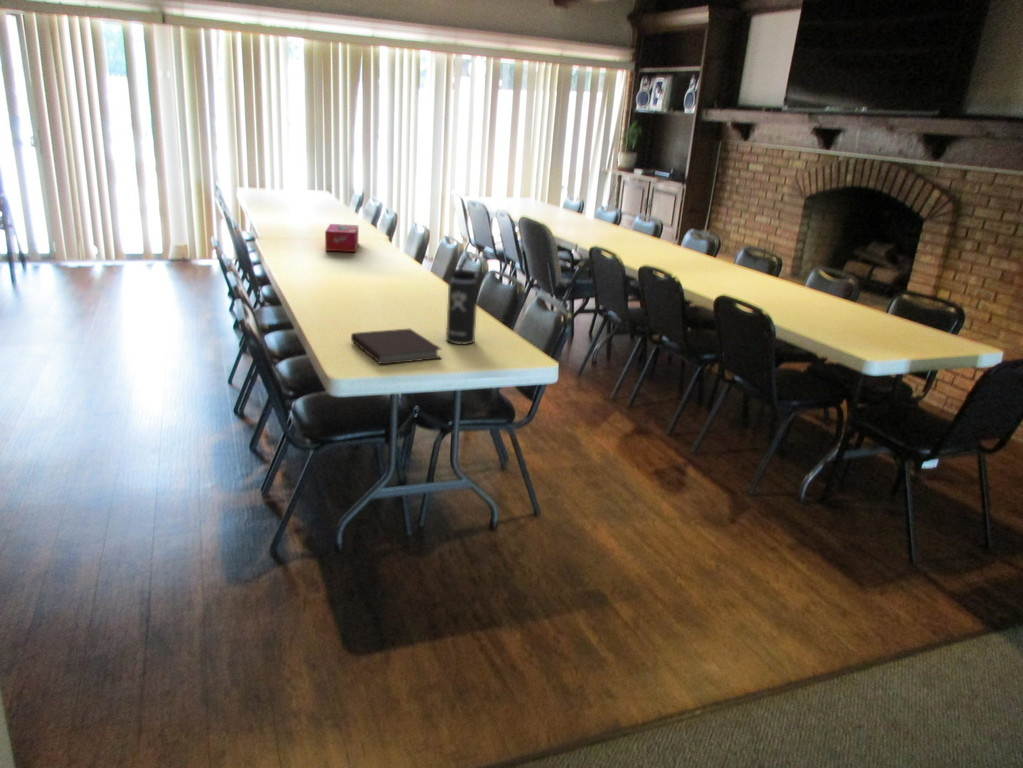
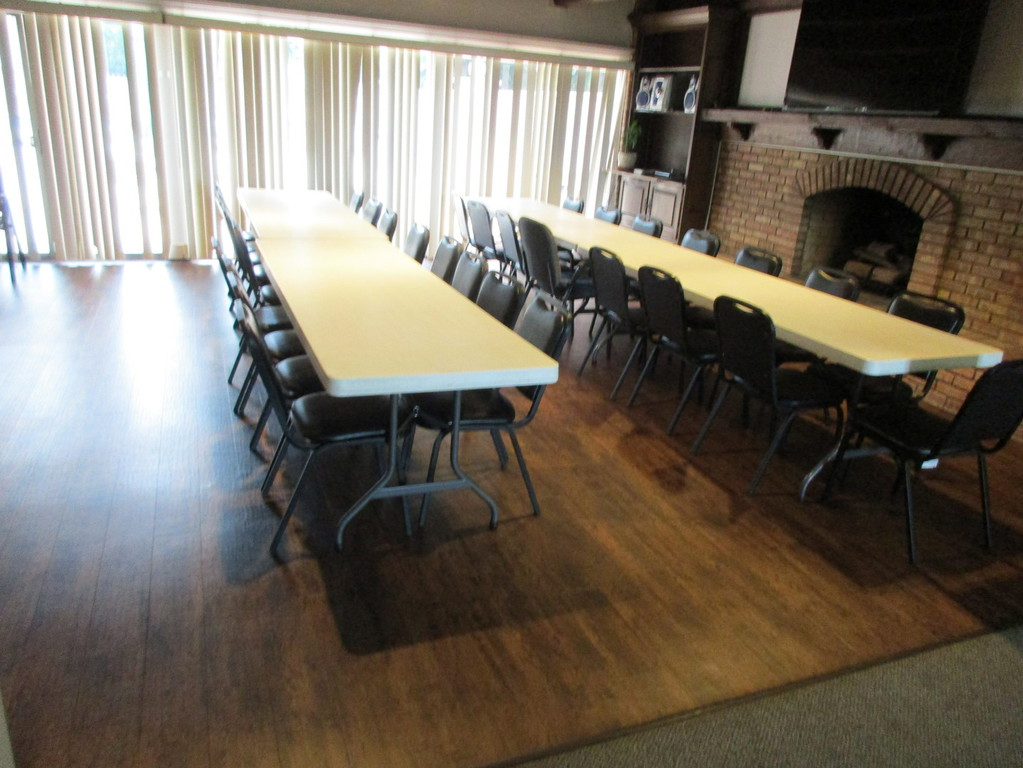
- notebook (395, 345)
- tissue box (342, 237)
- thermos bottle (465, 300)
